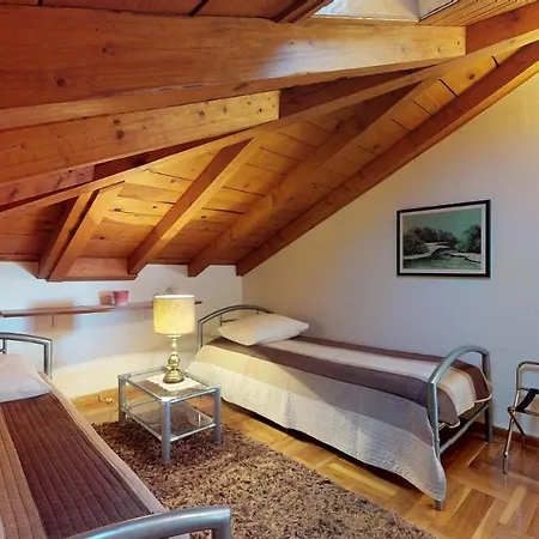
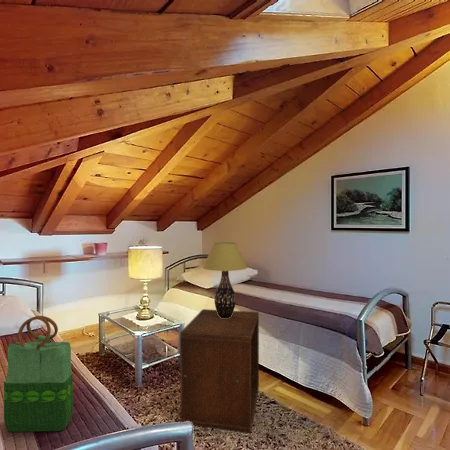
+ nightstand (223, 363)
+ table lamp (225, 279)
+ tote bag (38, 370)
